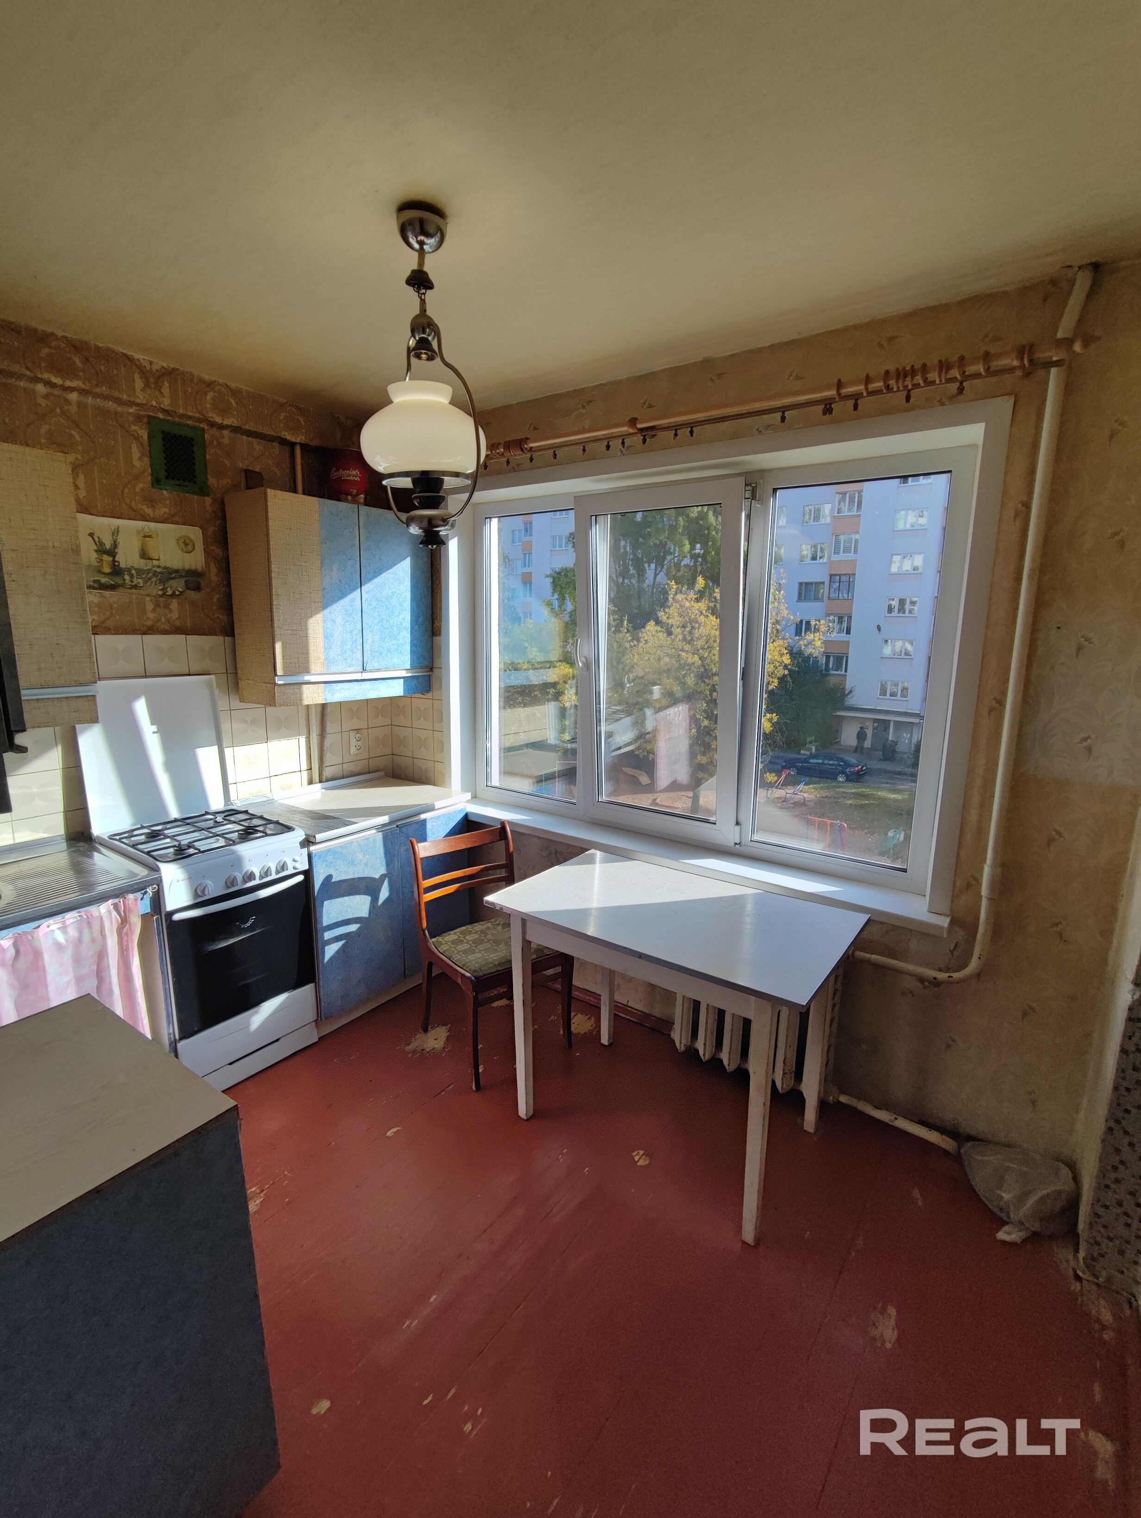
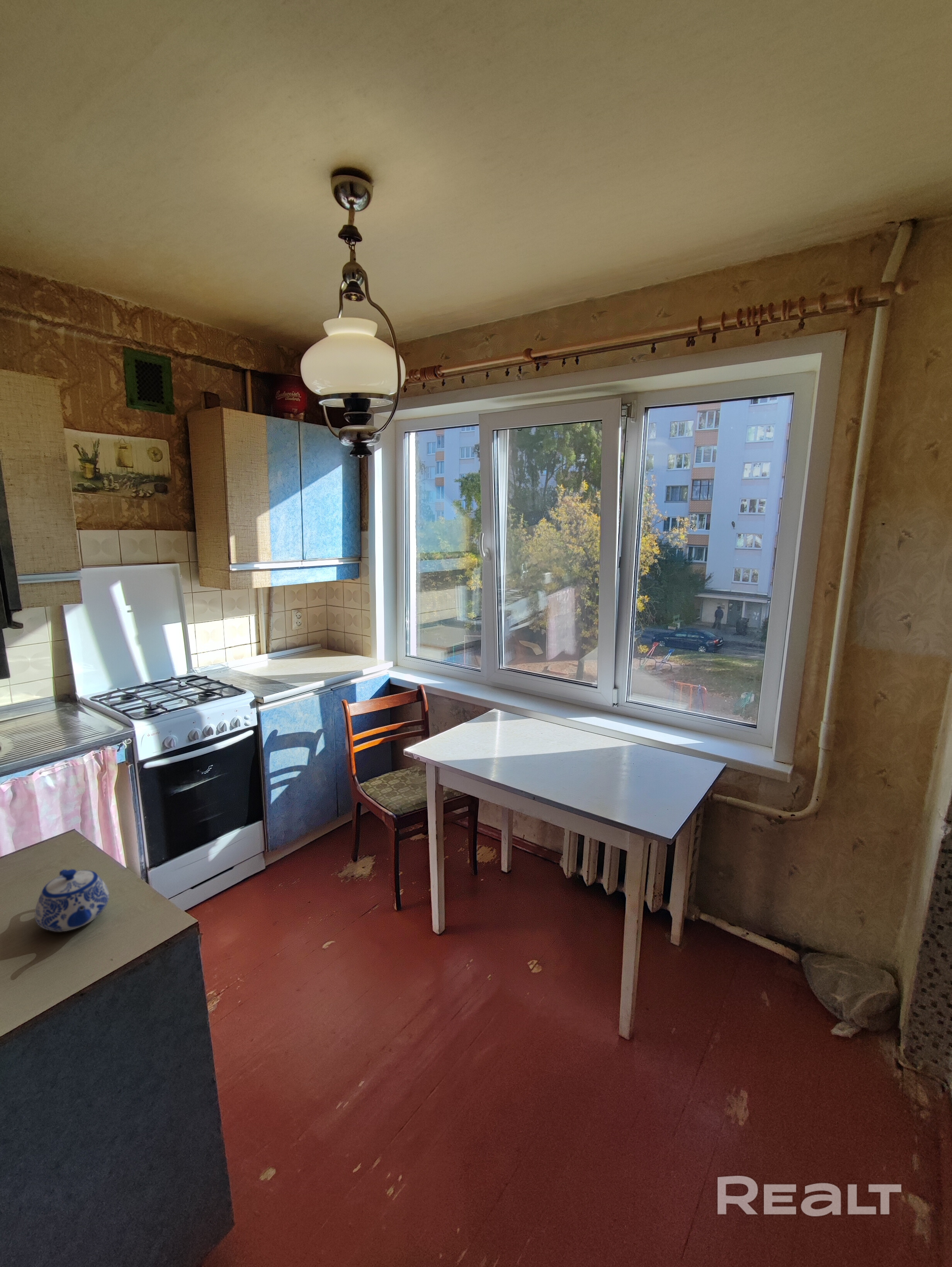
+ teapot (73, 897)
